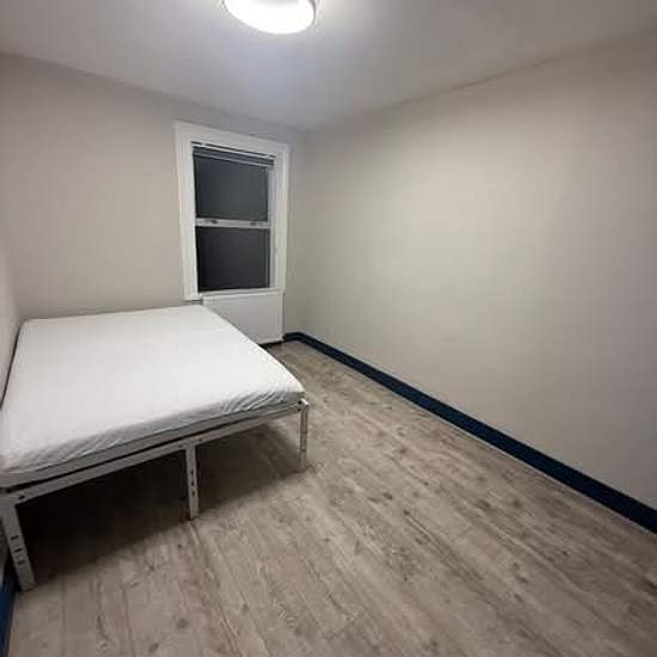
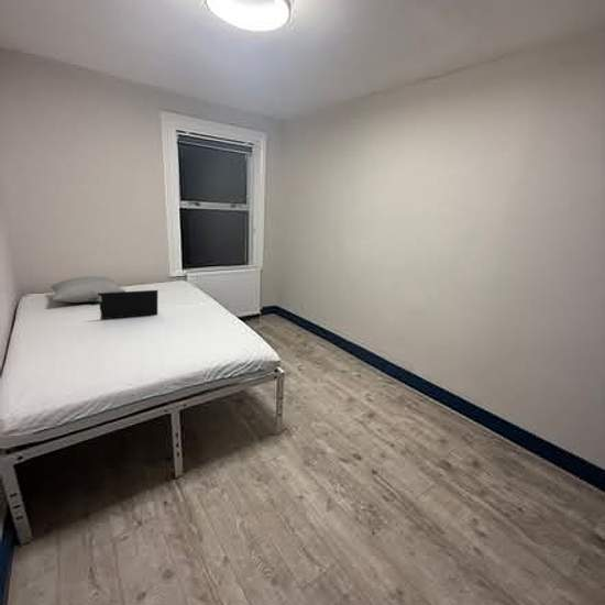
+ laptop computer (129, 300)
+ pillow (87, 288)
